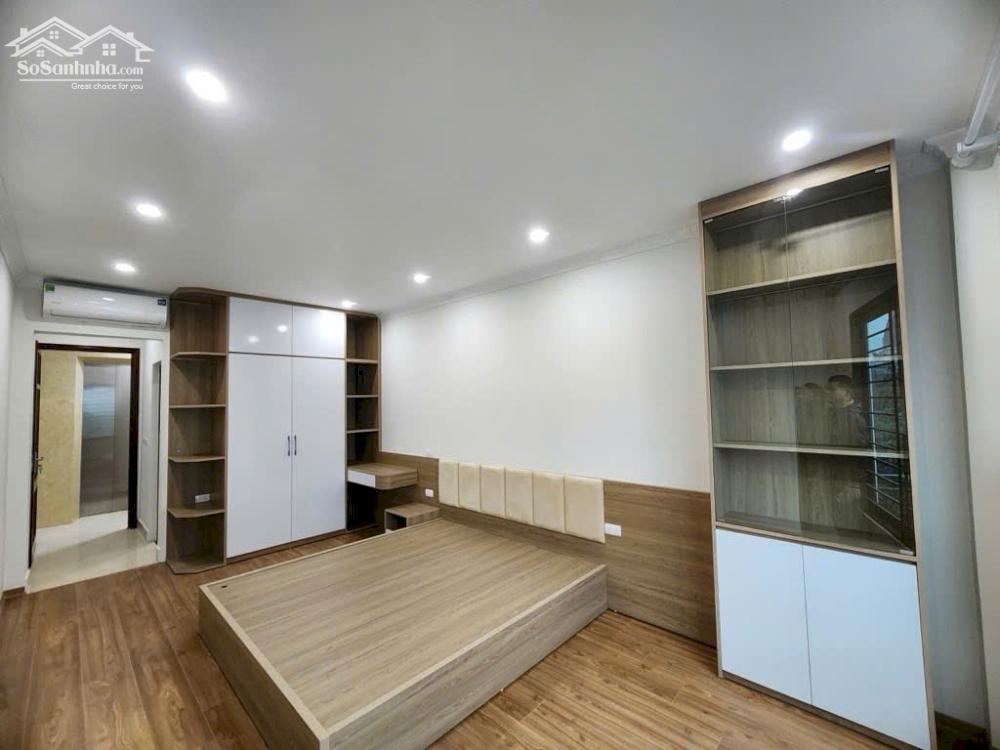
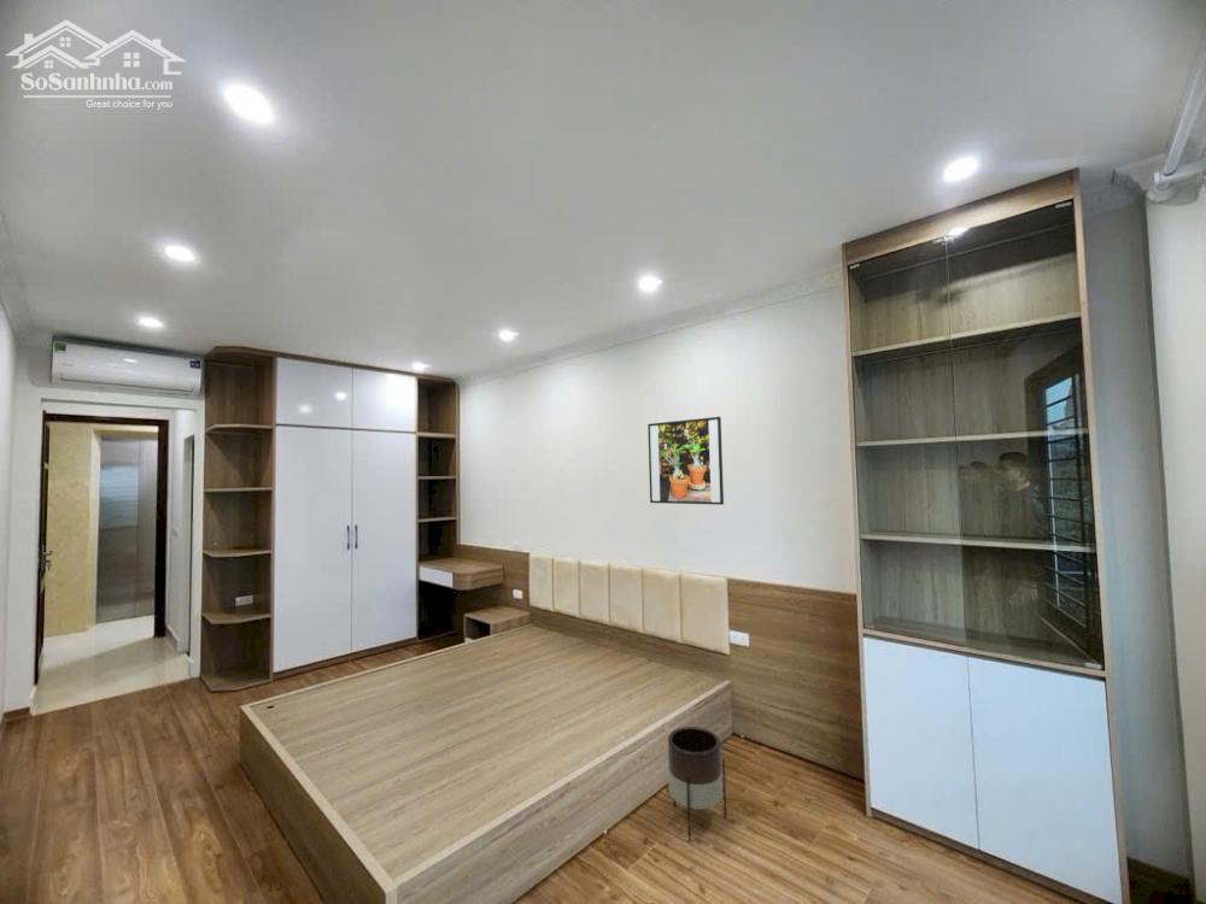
+ planter (695, 781)
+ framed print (683, 462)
